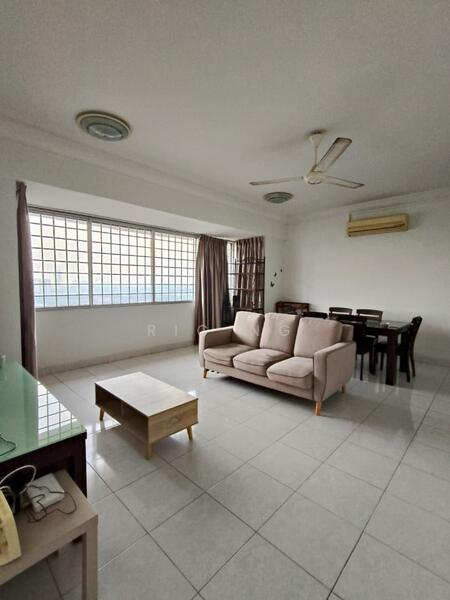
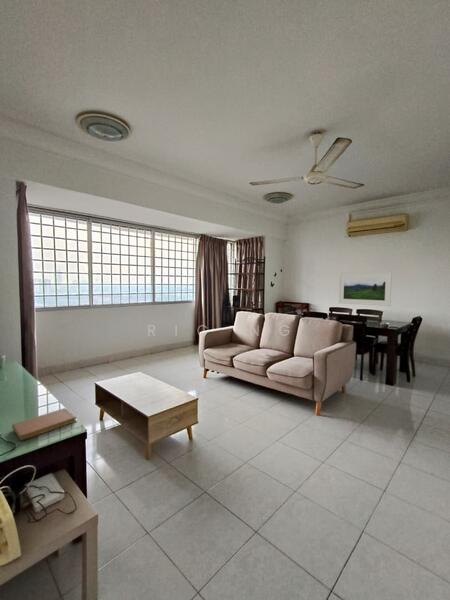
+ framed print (363, 288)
+ notebook (45, 422)
